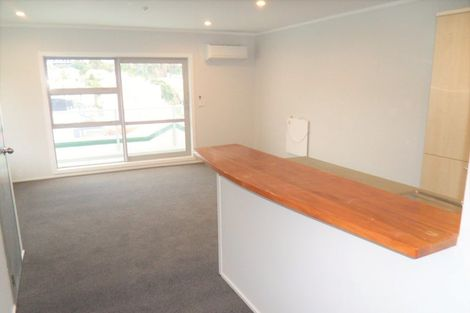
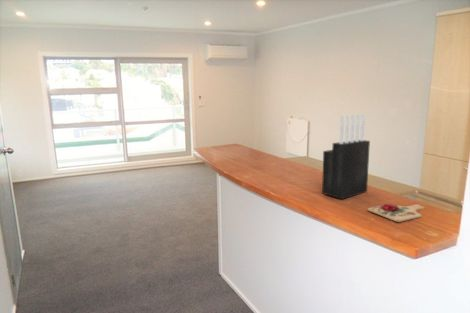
+ knife block (344, 154)
+ cutting board (402, 208)
